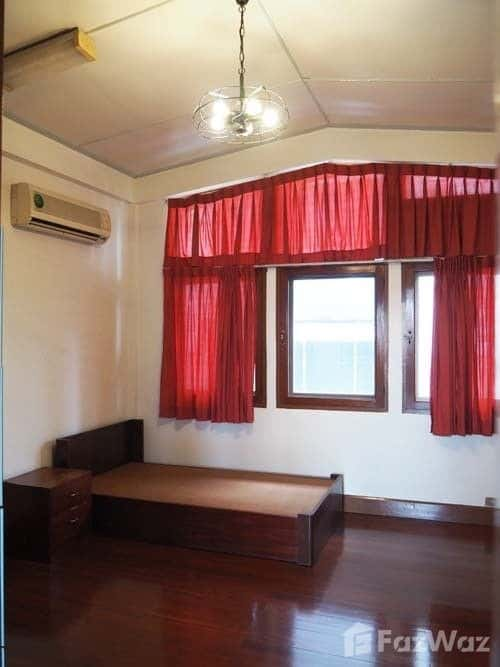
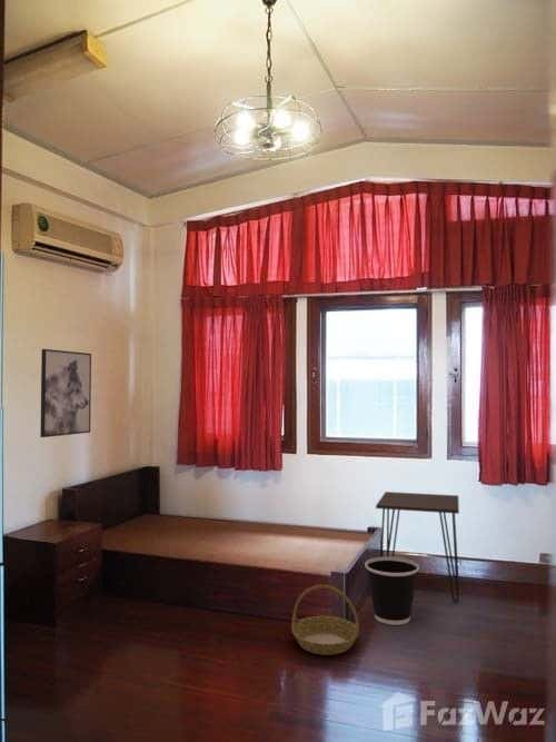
+ wastebasket (391, 591)
+ wall art (67, 393)
+ desk (395, 543)
+ basket (325, 616)
